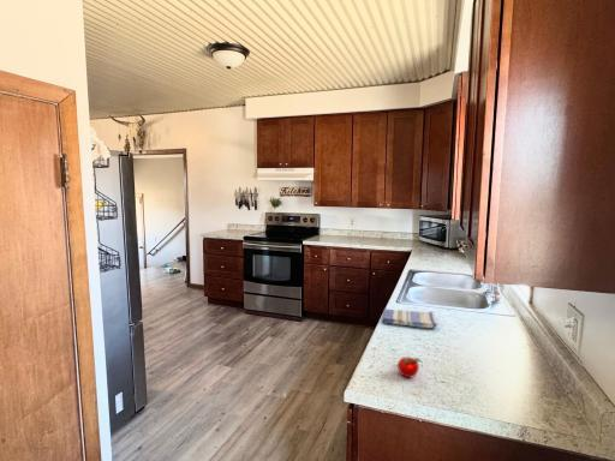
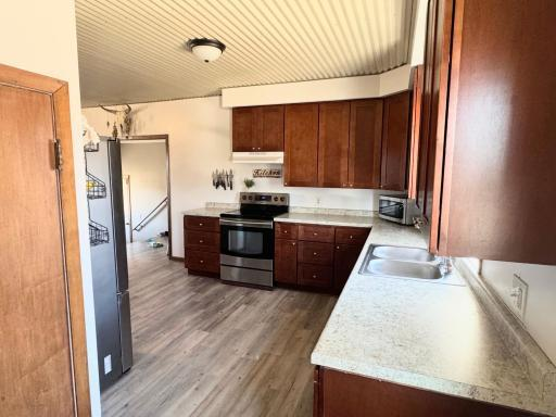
- dish towel (408, 317)
- apple (410, 366)
